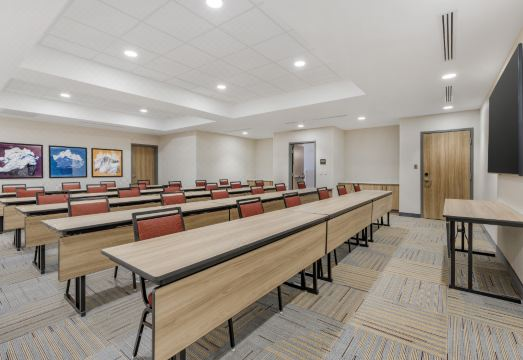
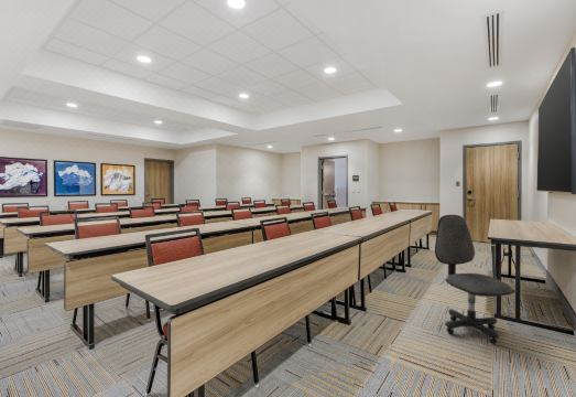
+ office chair (472, 273)
